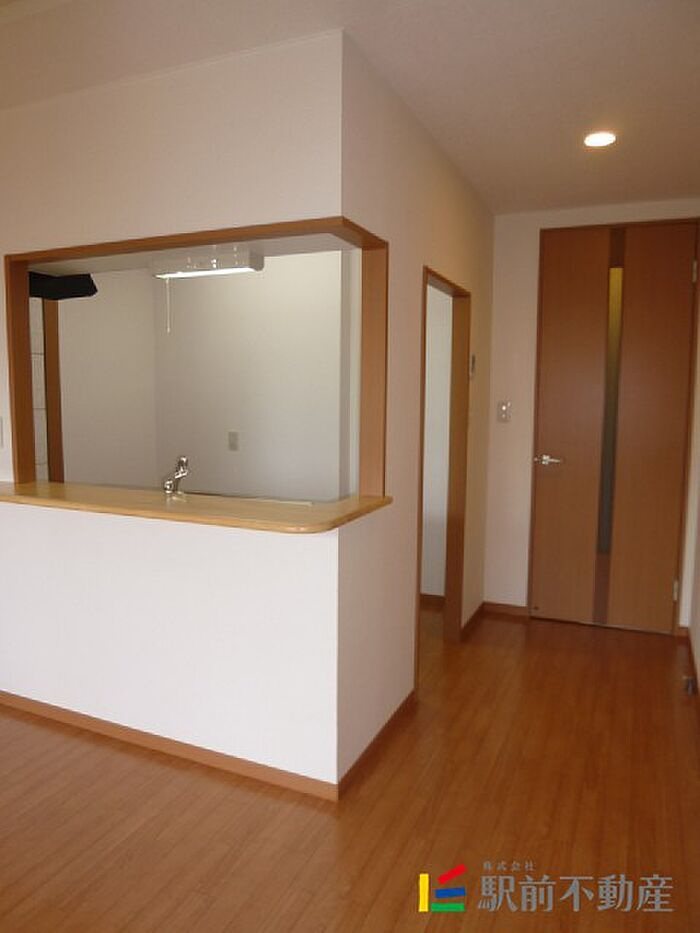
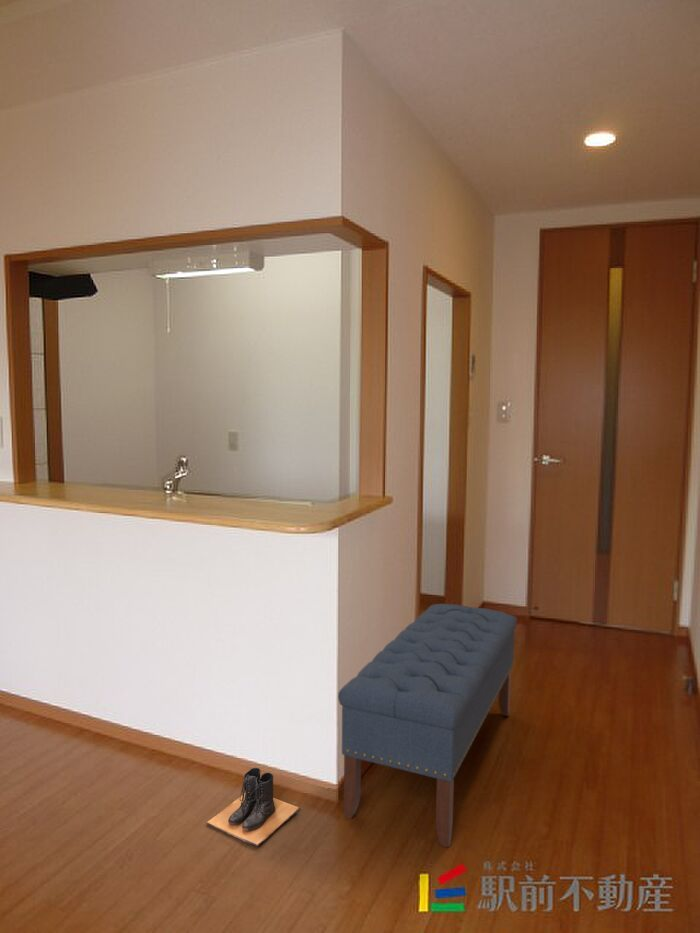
+ boots (253, 797)
+ bench (439, 699)
